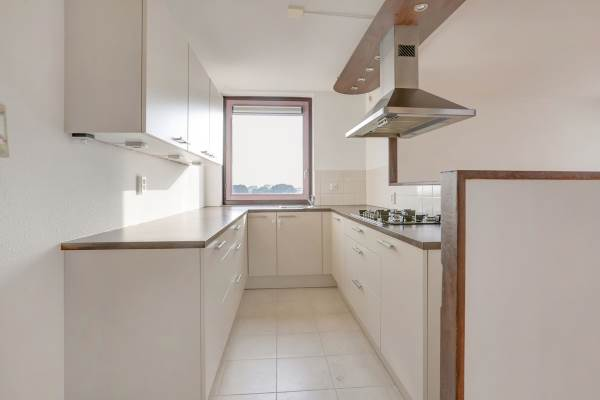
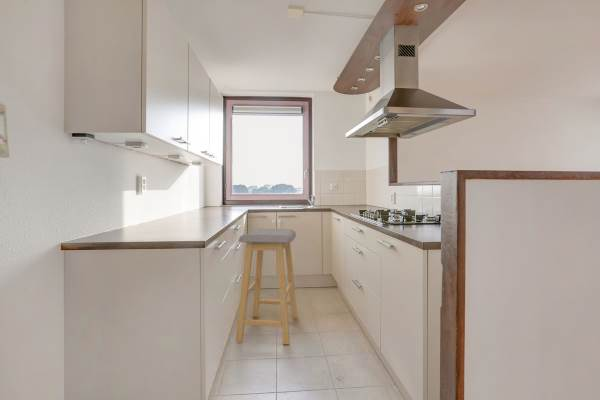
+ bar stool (278, 279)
